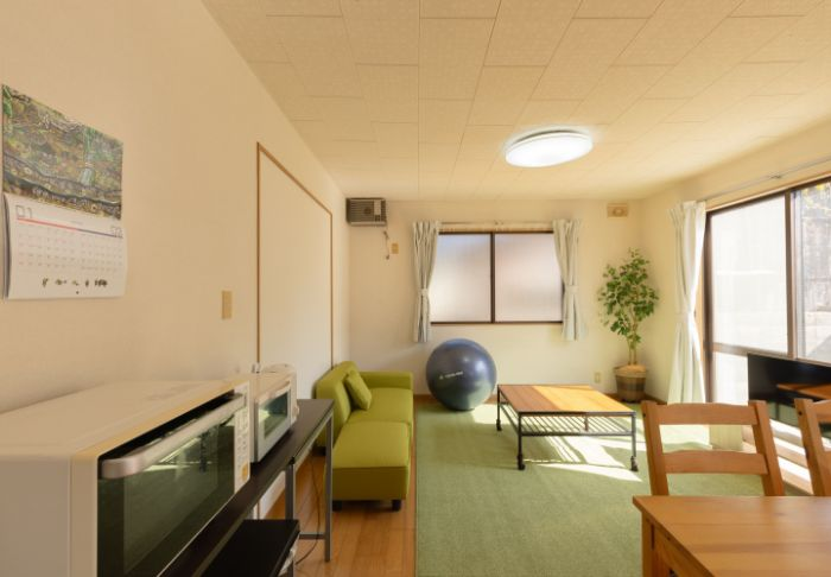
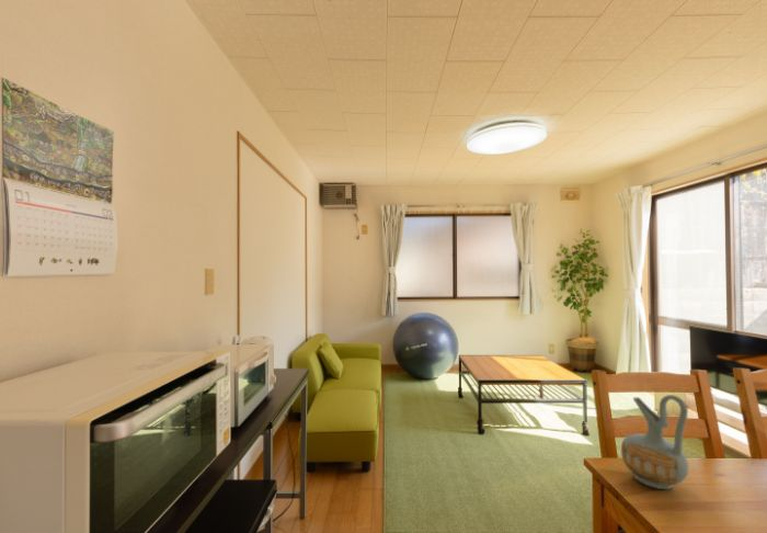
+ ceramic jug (653, 435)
